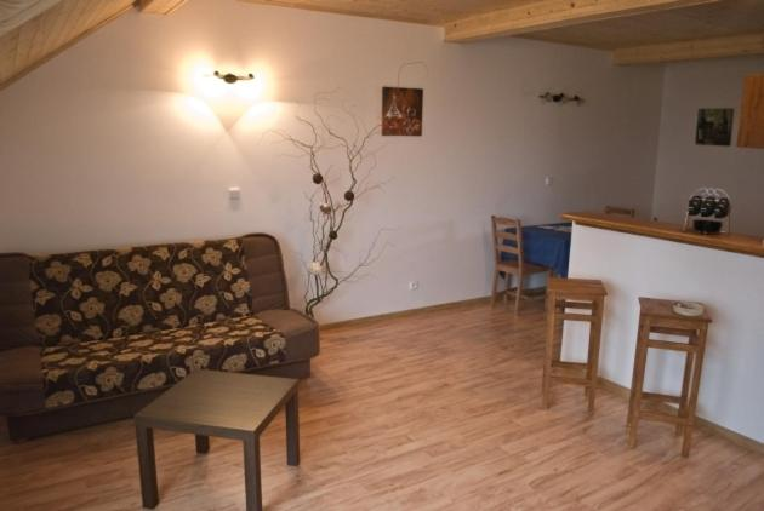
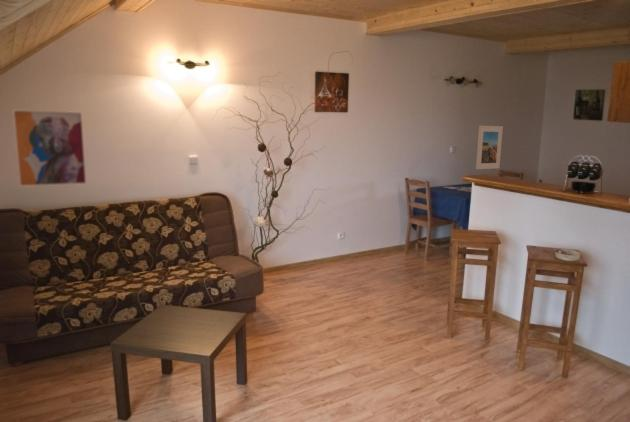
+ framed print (489, 147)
+ wall art (51, 148)
